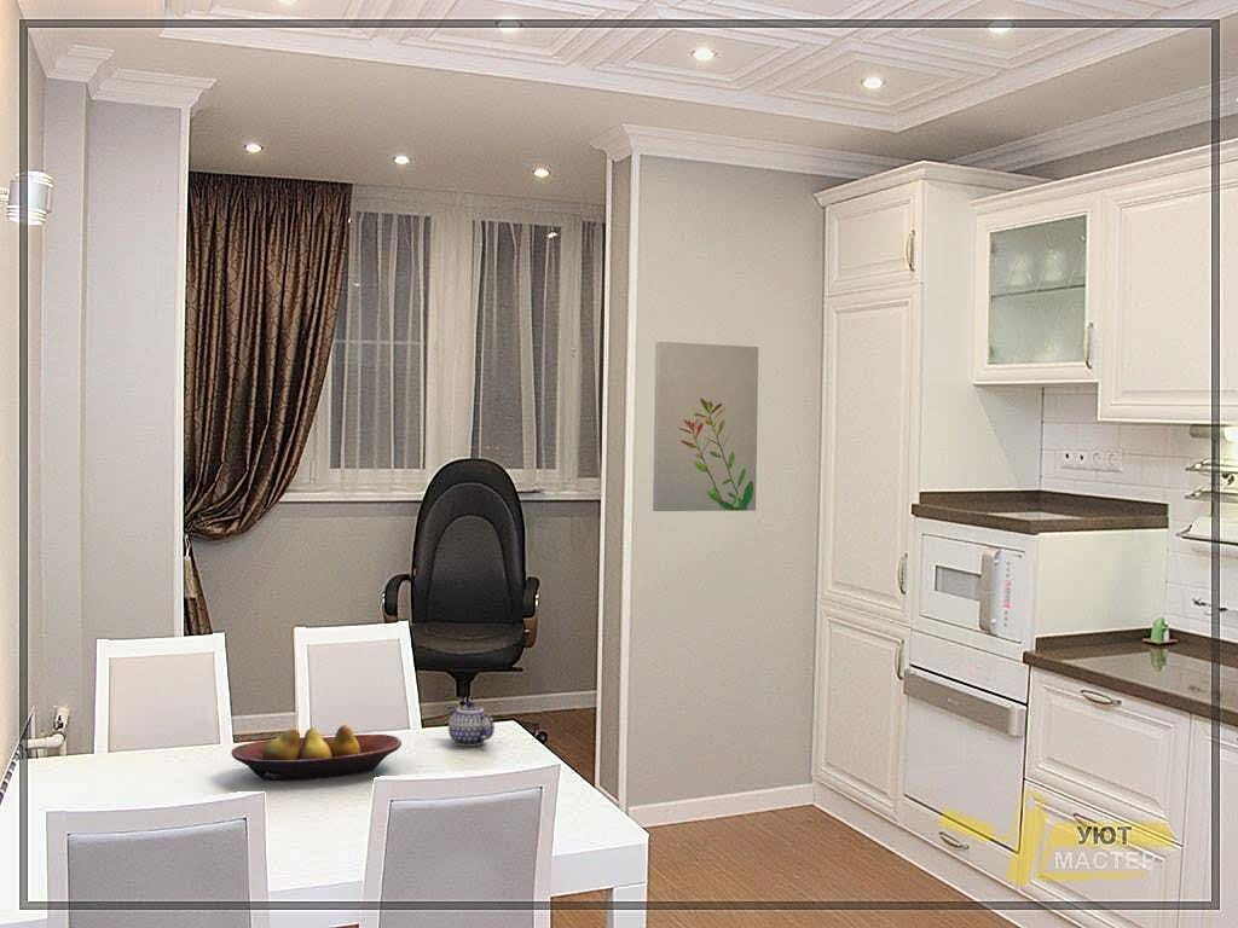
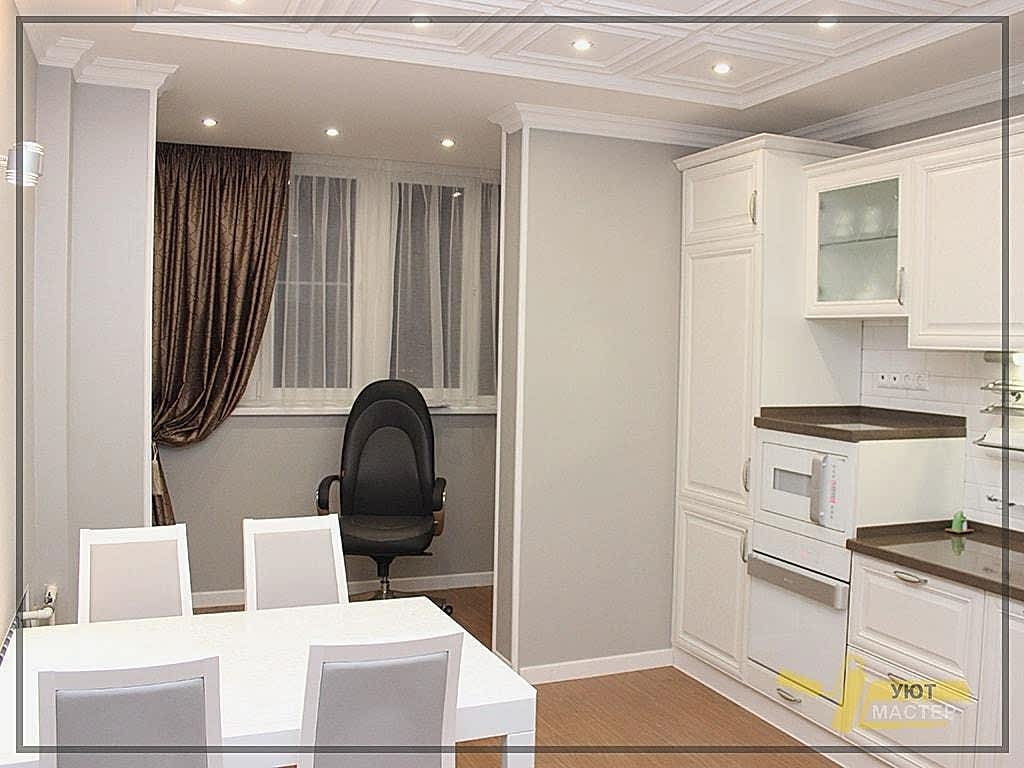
- fruit bowl (318, 749)
- wall art (706, 428)
- teapot (469, 721)
